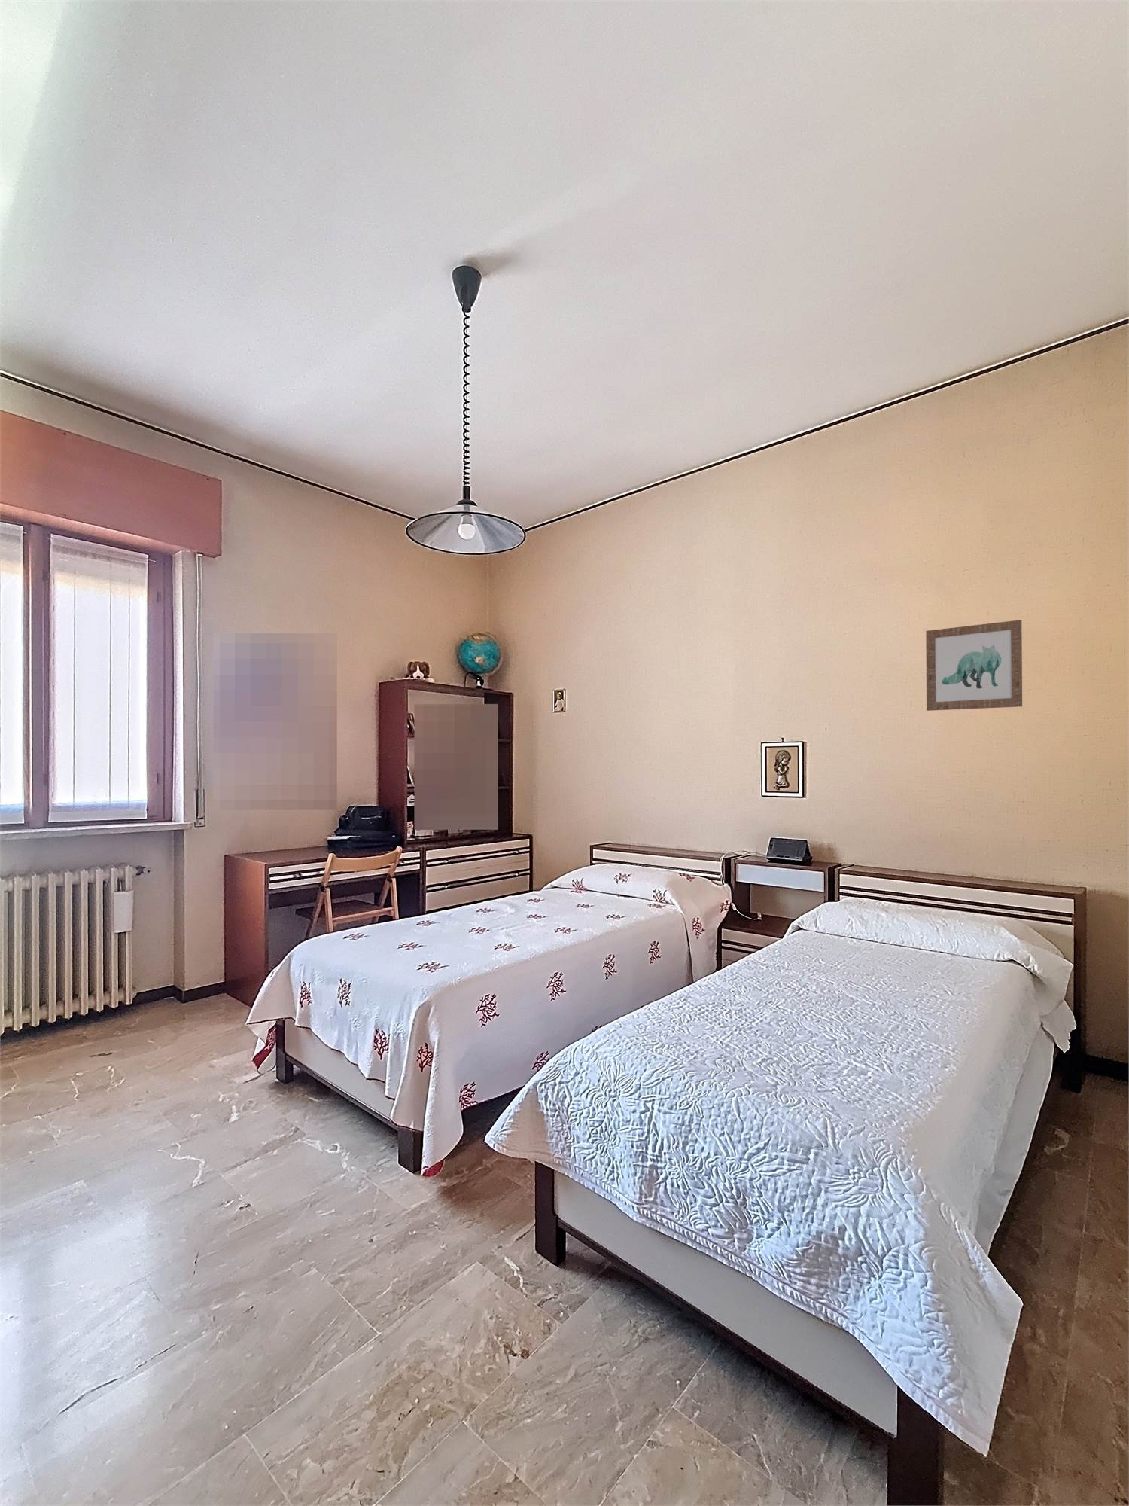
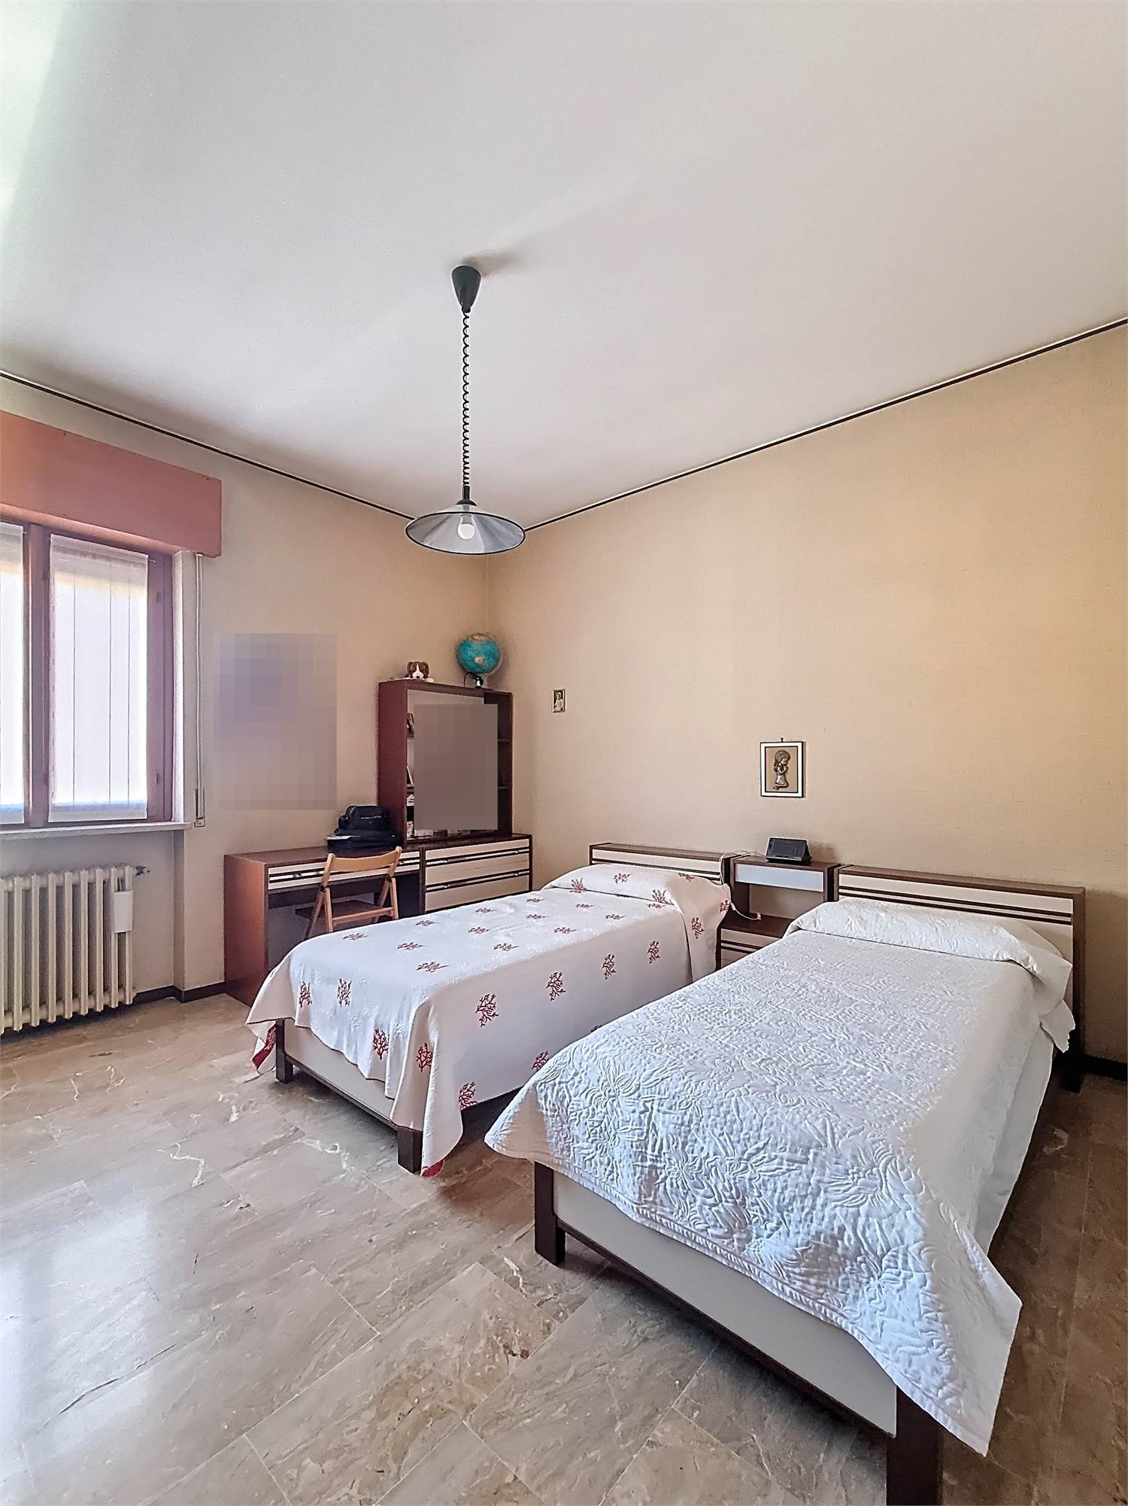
- wall art (971, 668)
